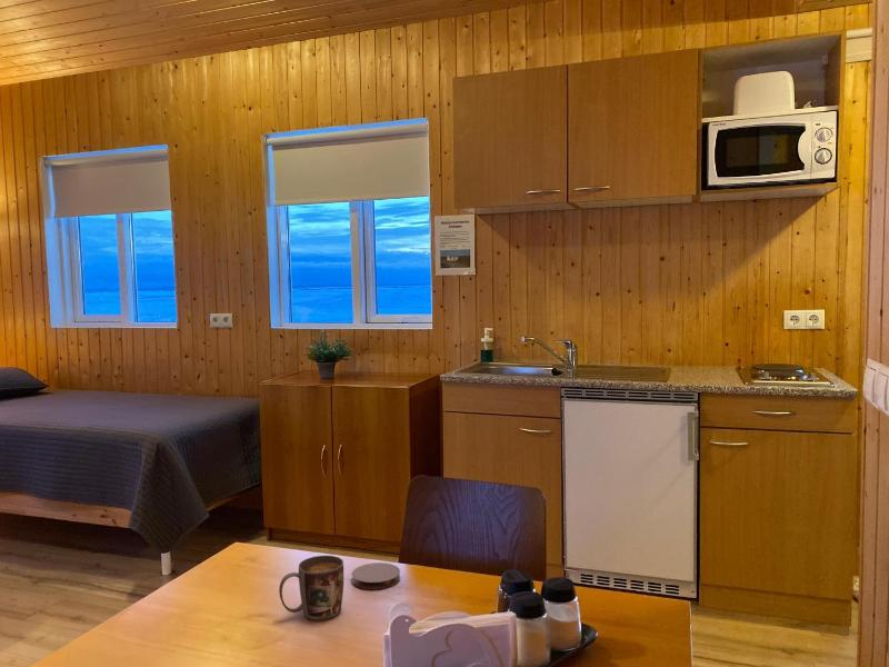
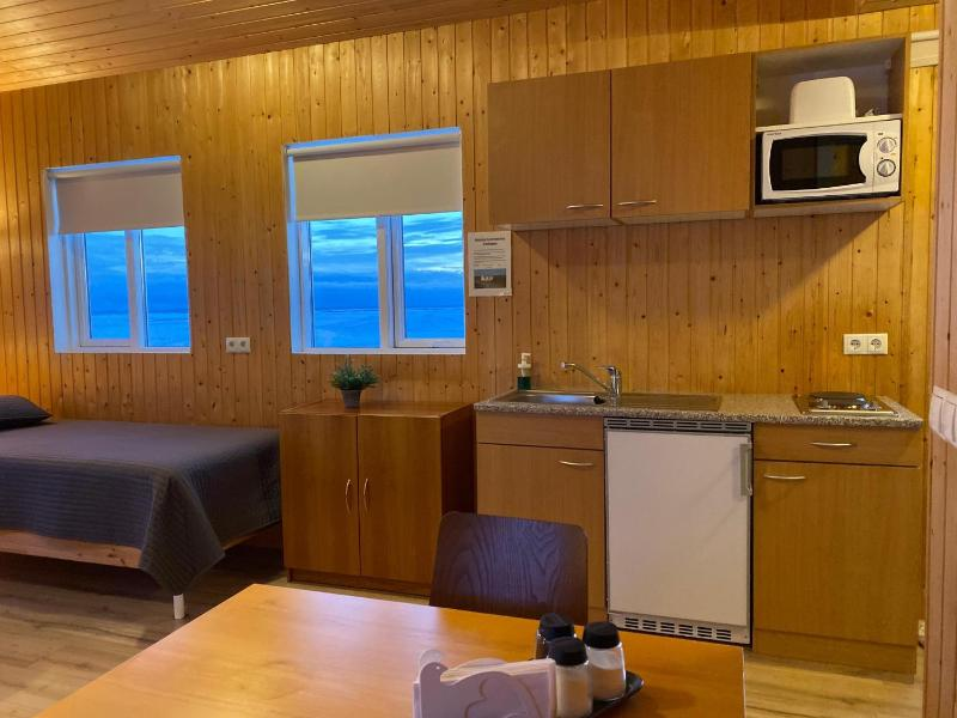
- mug (311, 589)
- coaster (376, 575)
